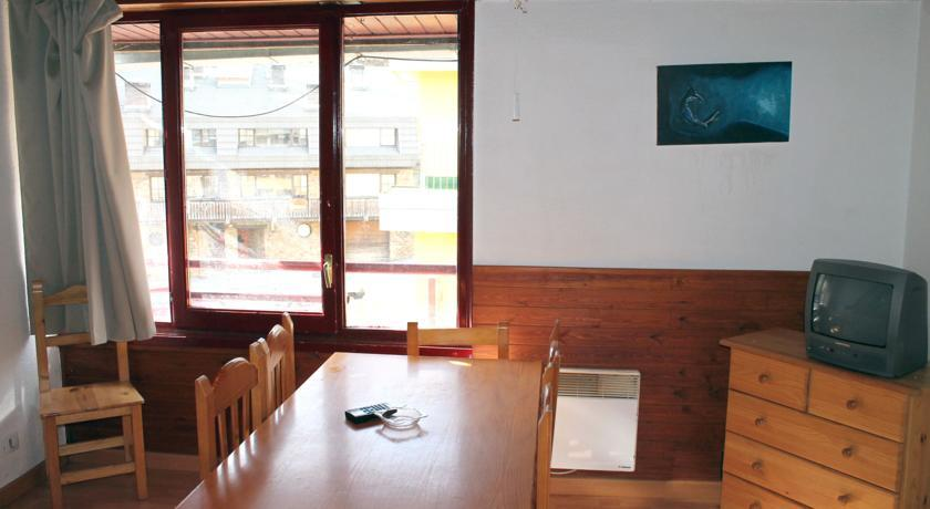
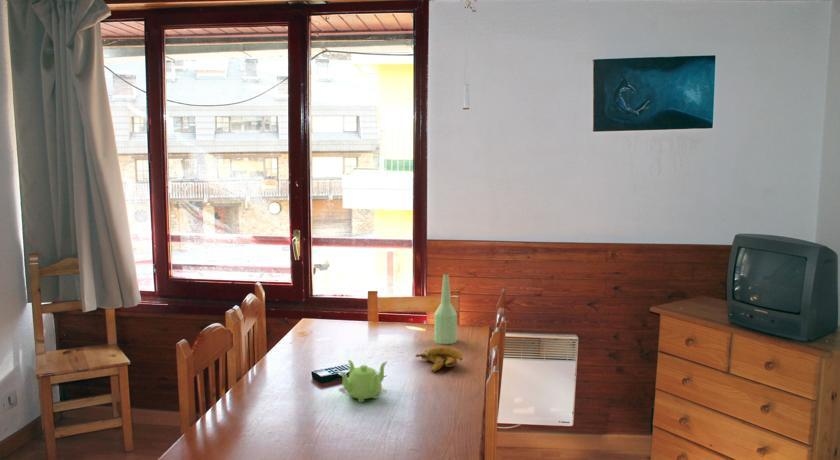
+ banana (437, 357)
+ teapot (363, 381)
+ bottle (445, 308)
